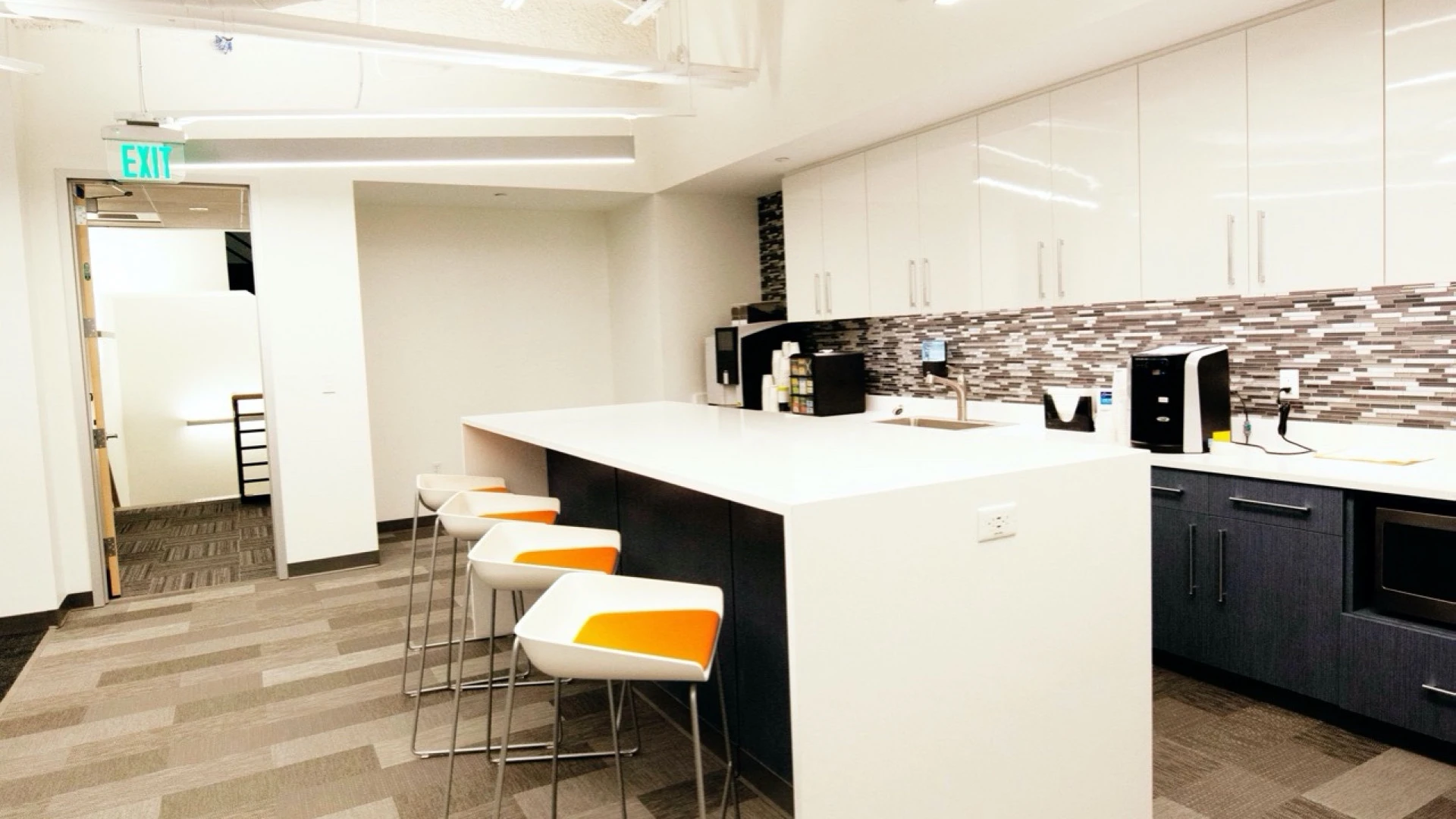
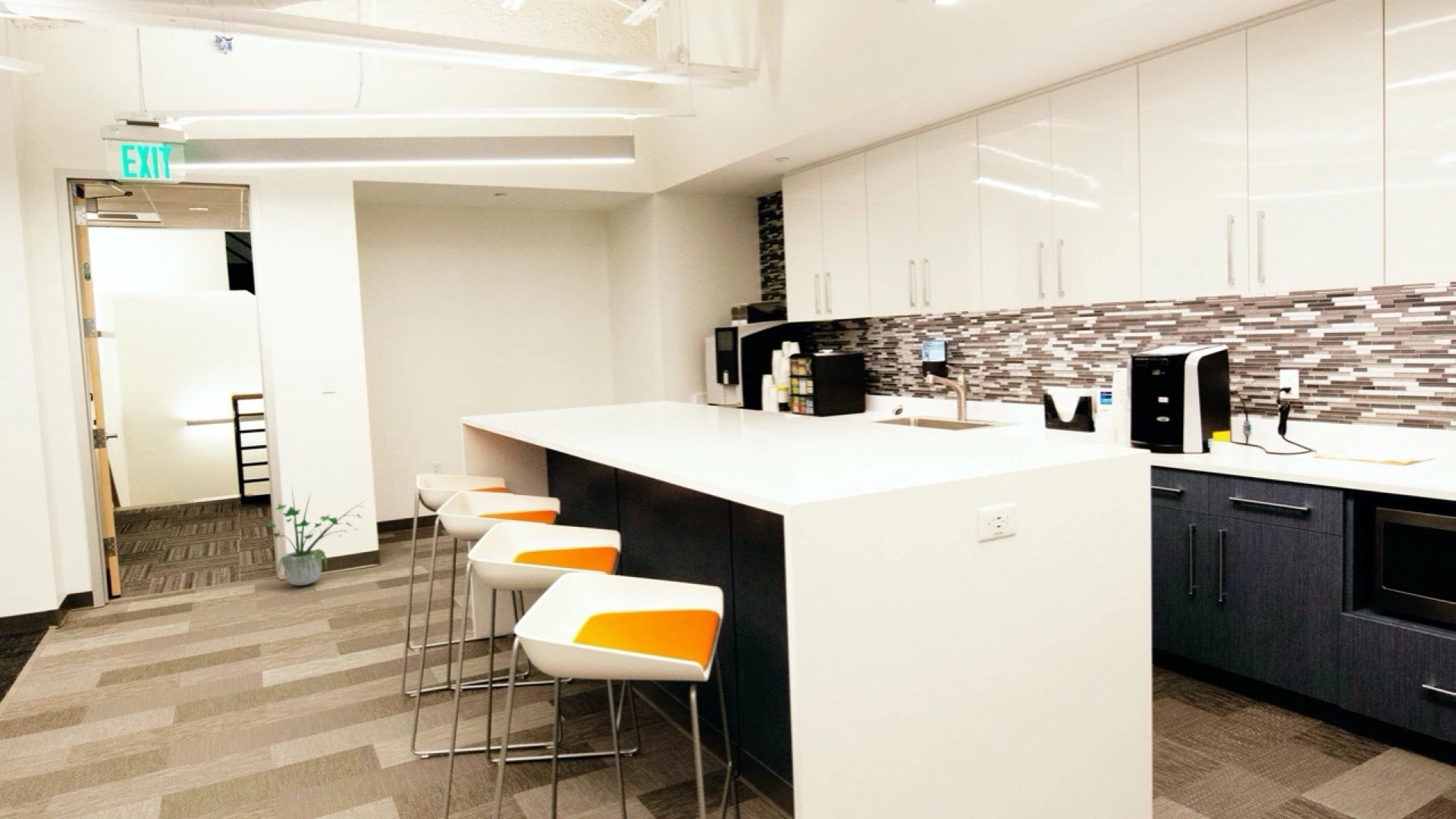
+ potted plant (315, 531)
